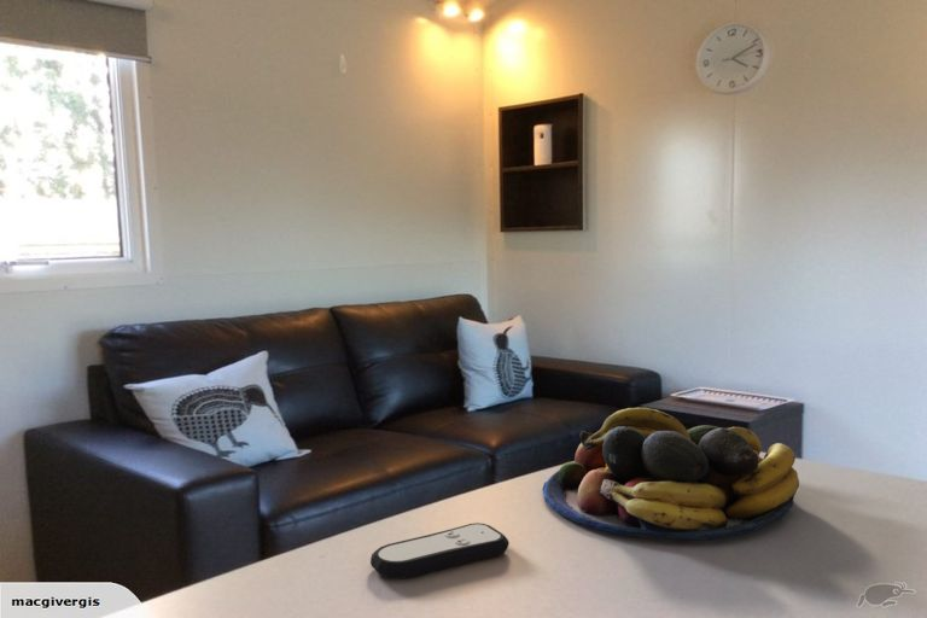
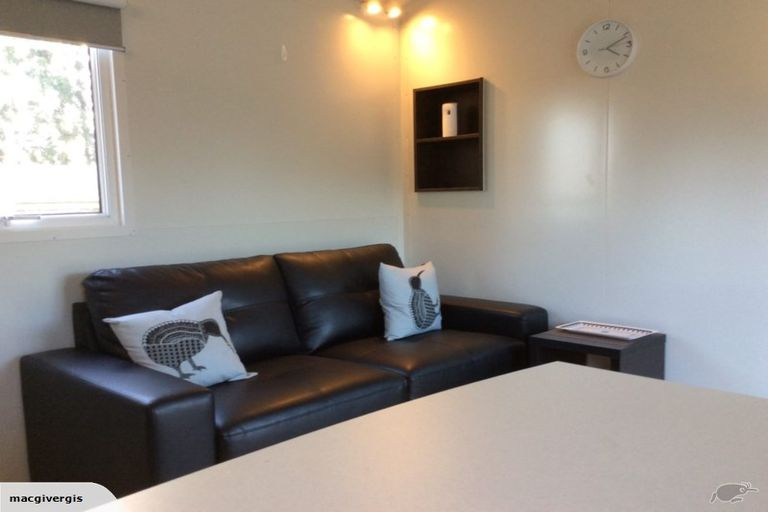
- fruit bowl (661, 451)
- remote control (439, 549)
